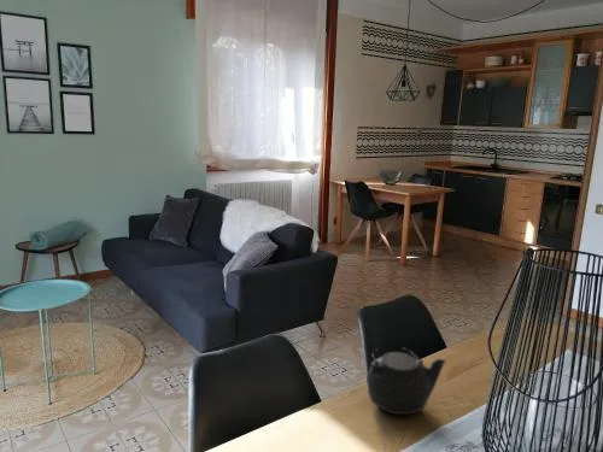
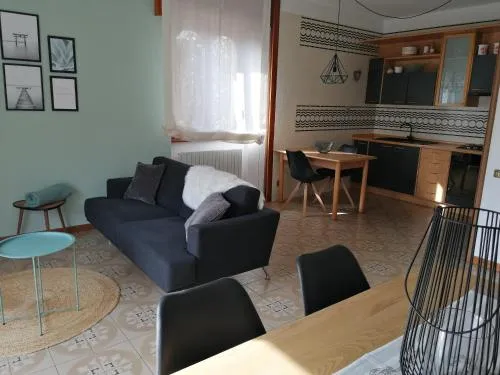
- teapot (405, 381)
